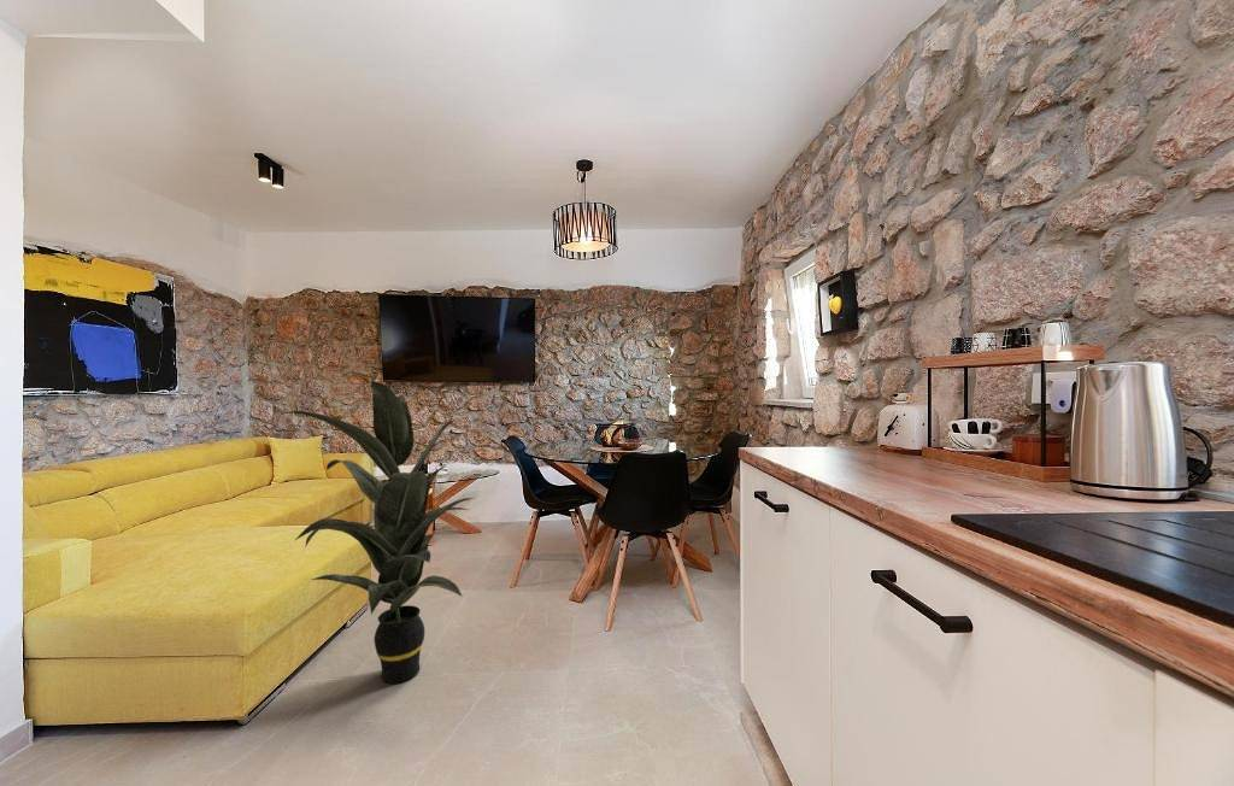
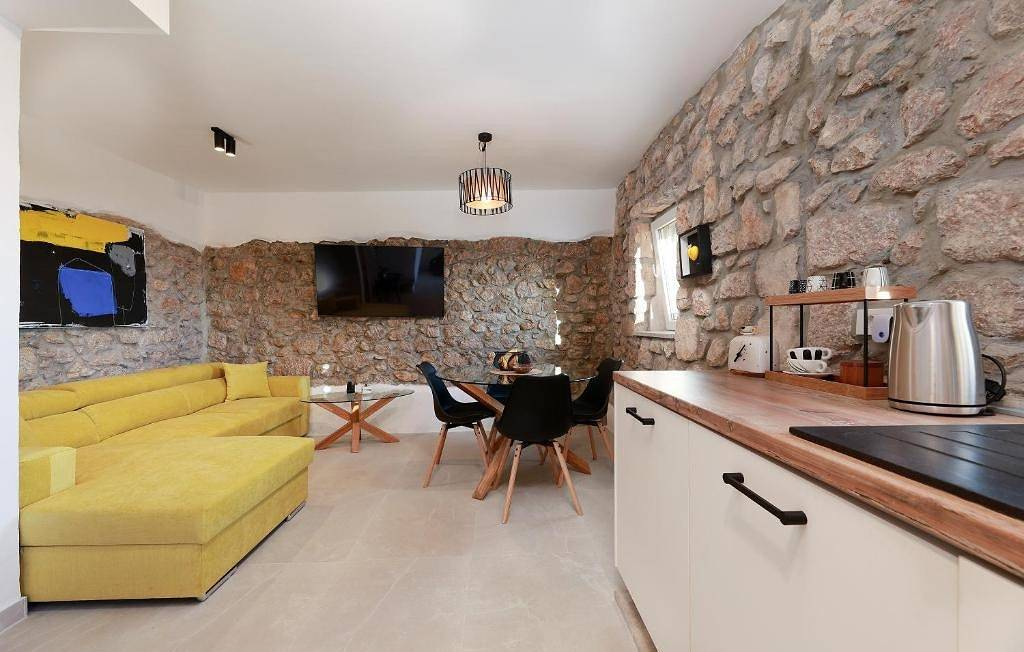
- indoor plant (384, 530)
